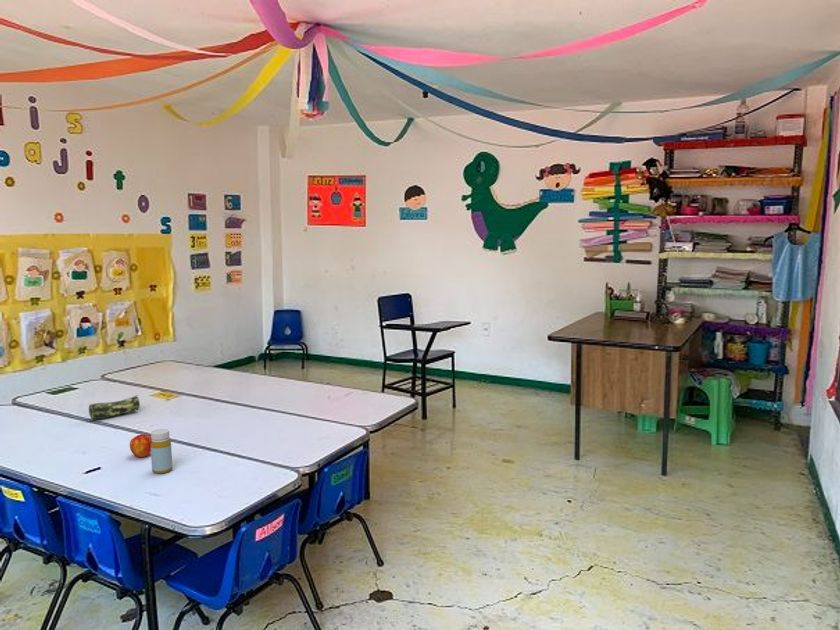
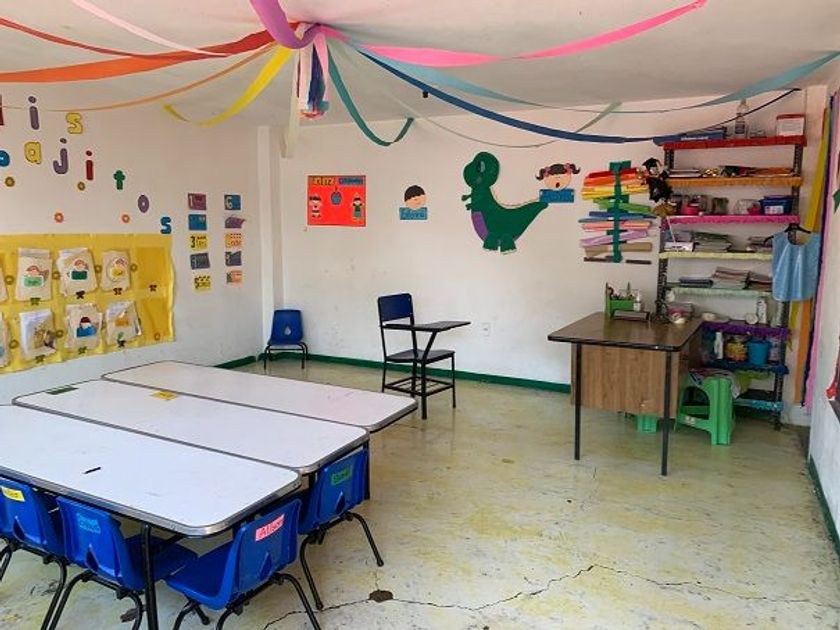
- pencil case (115, 407)
- bottle (161, 451)
- apple (141, 446)
